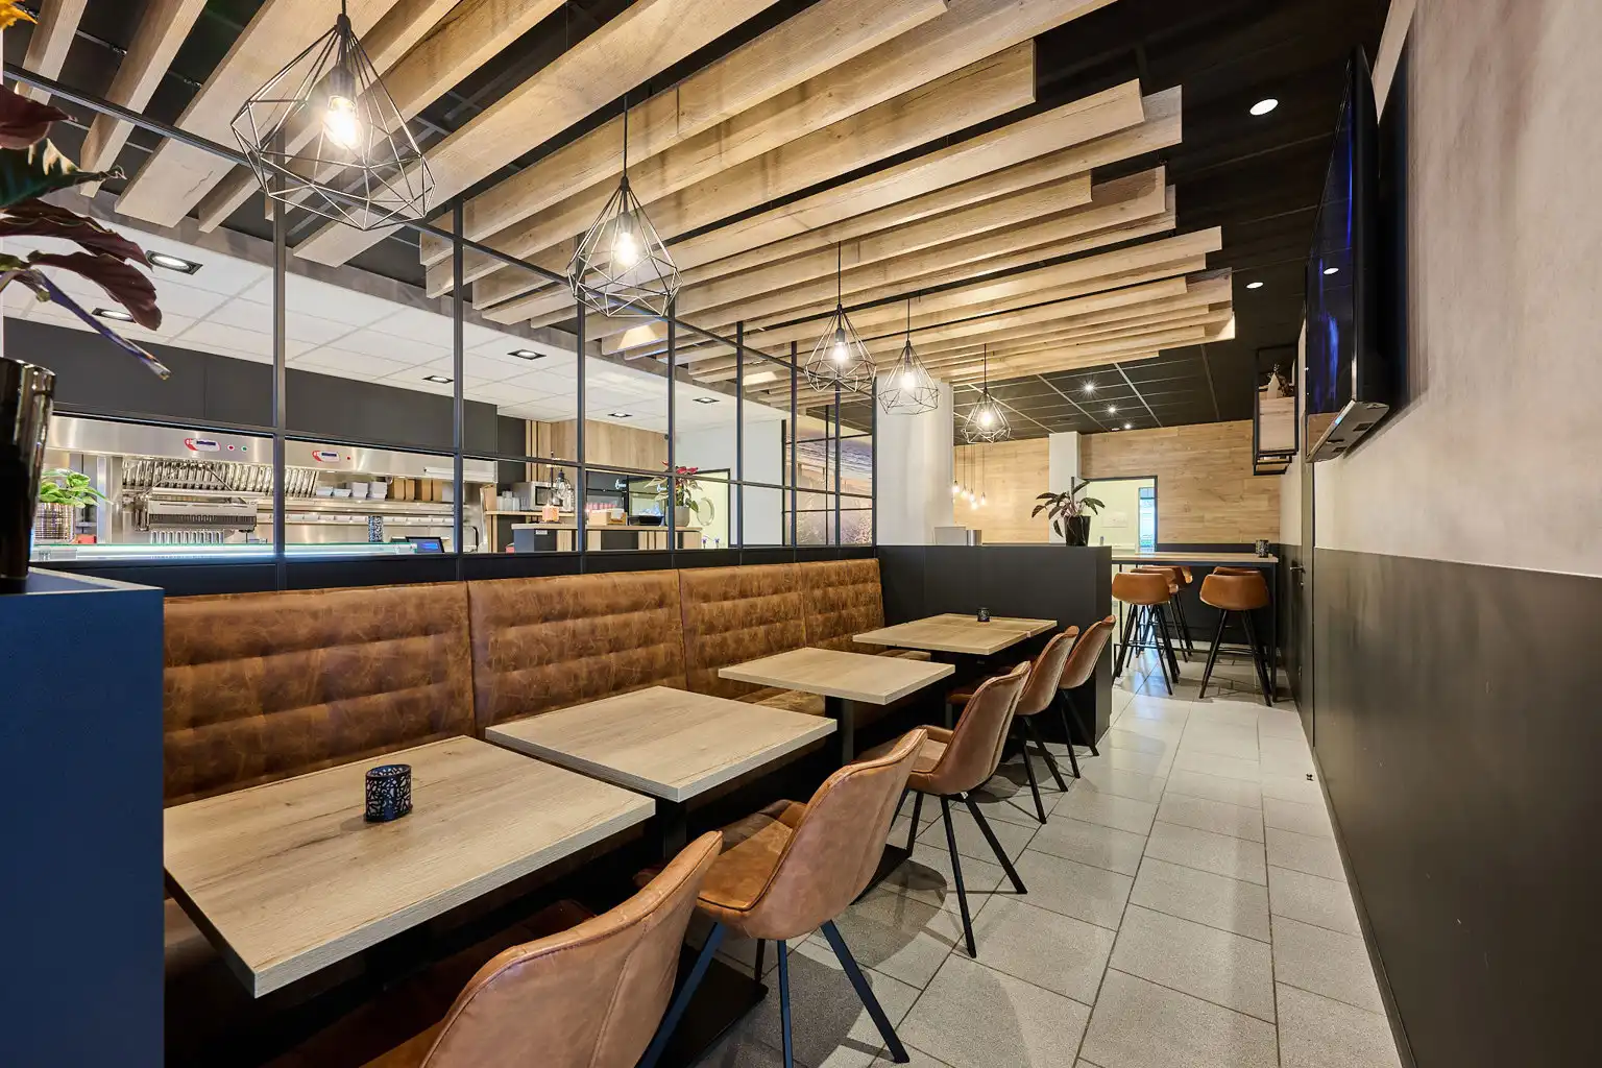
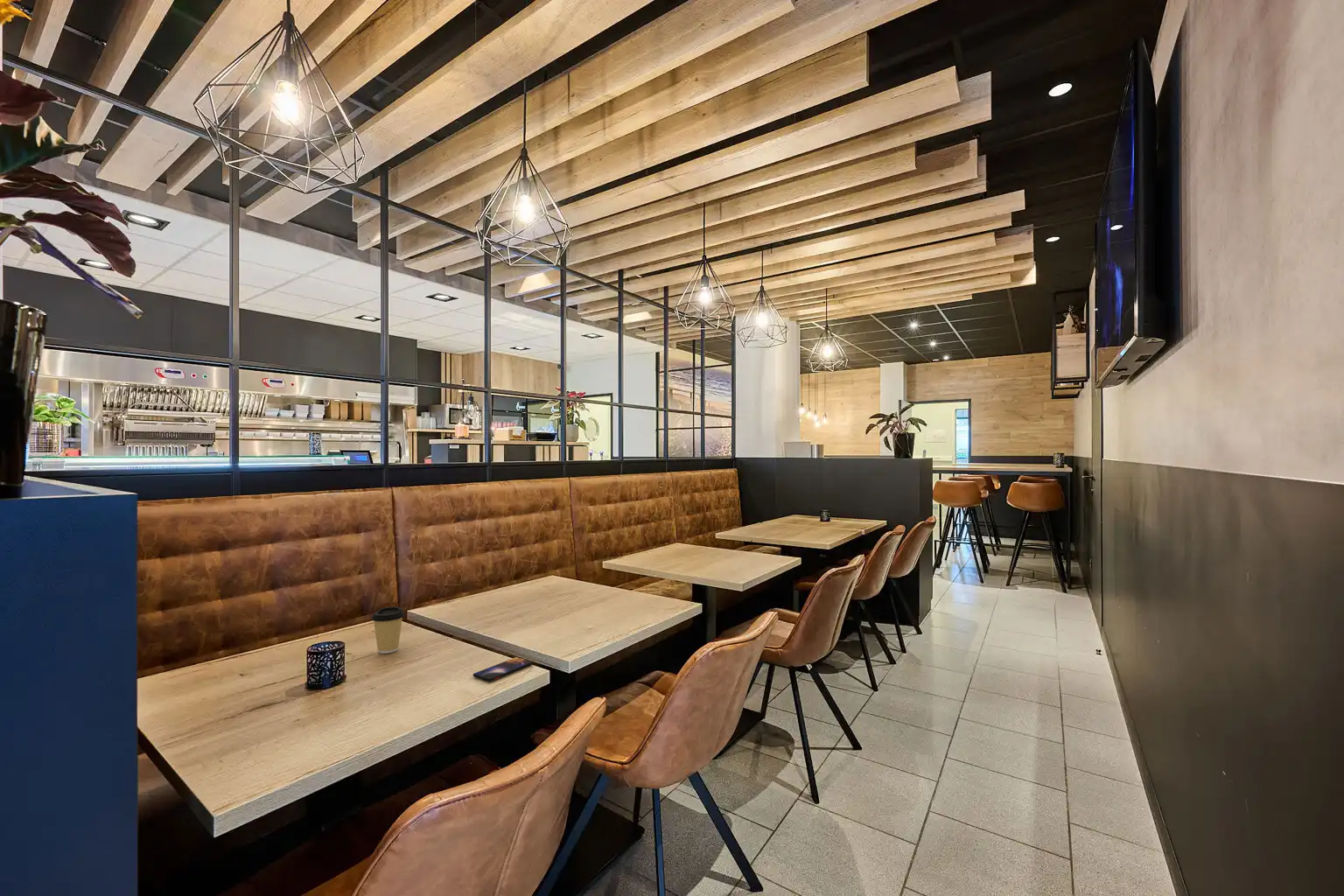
+ smartphone (503, 668)
+ coffee cup (388, 630)
